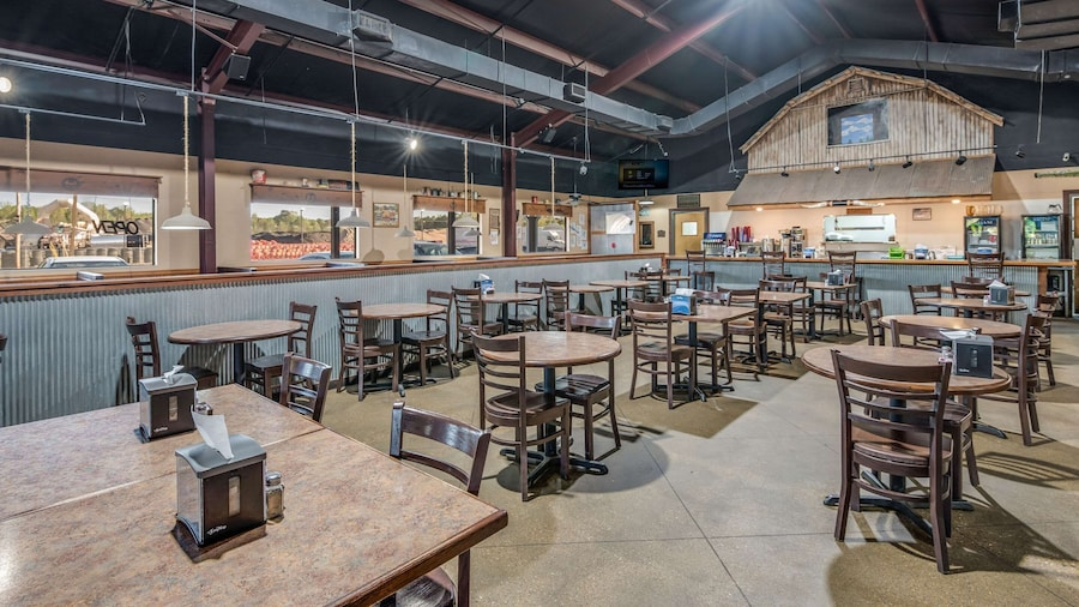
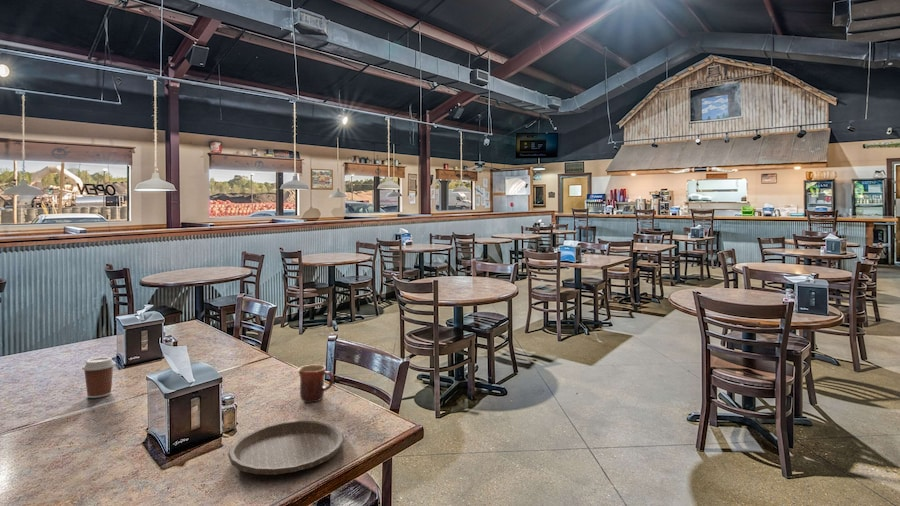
+ plate (288, 446)
+ coffee cup (99, 377)
+ mug (316, 384)
